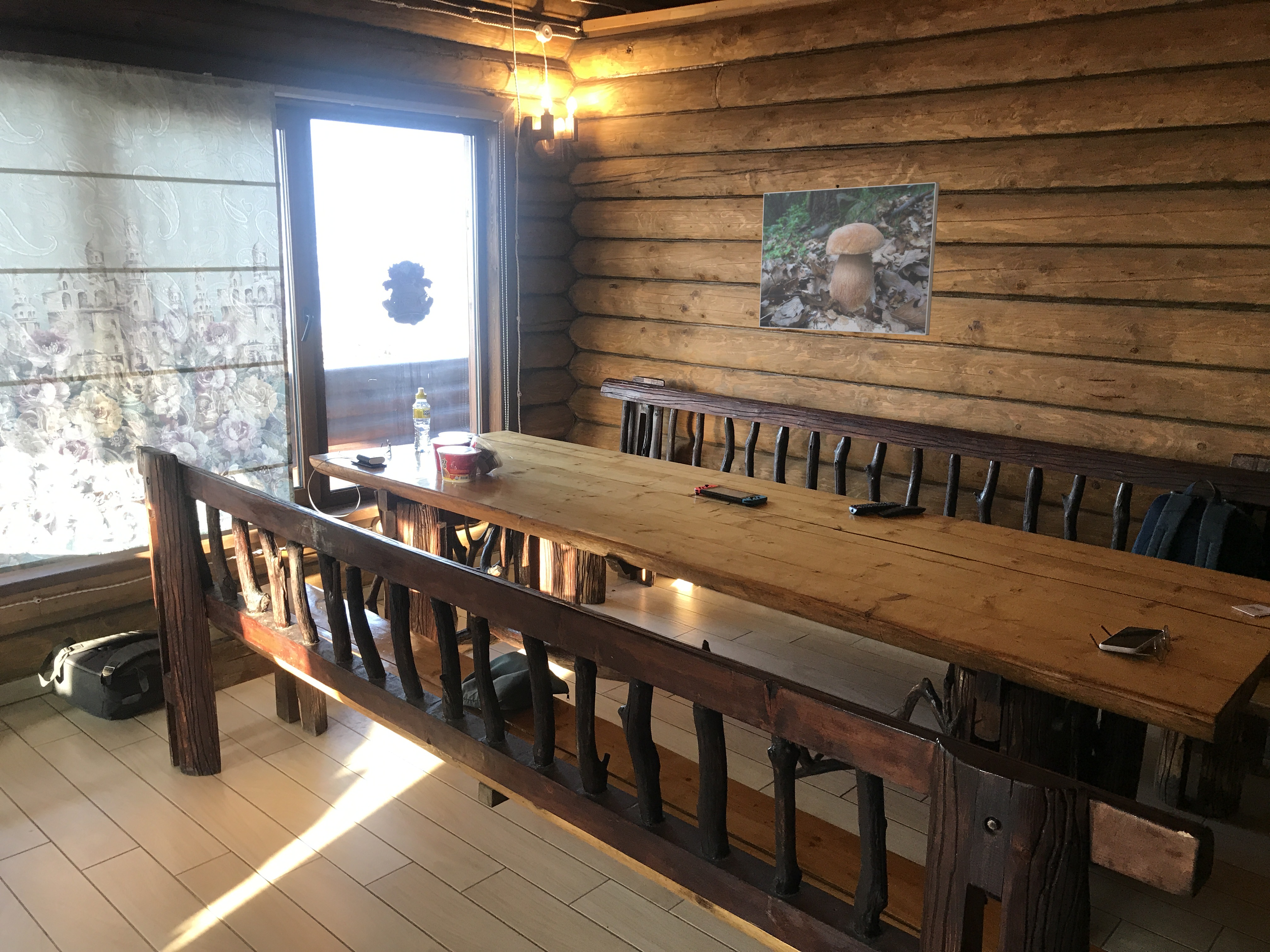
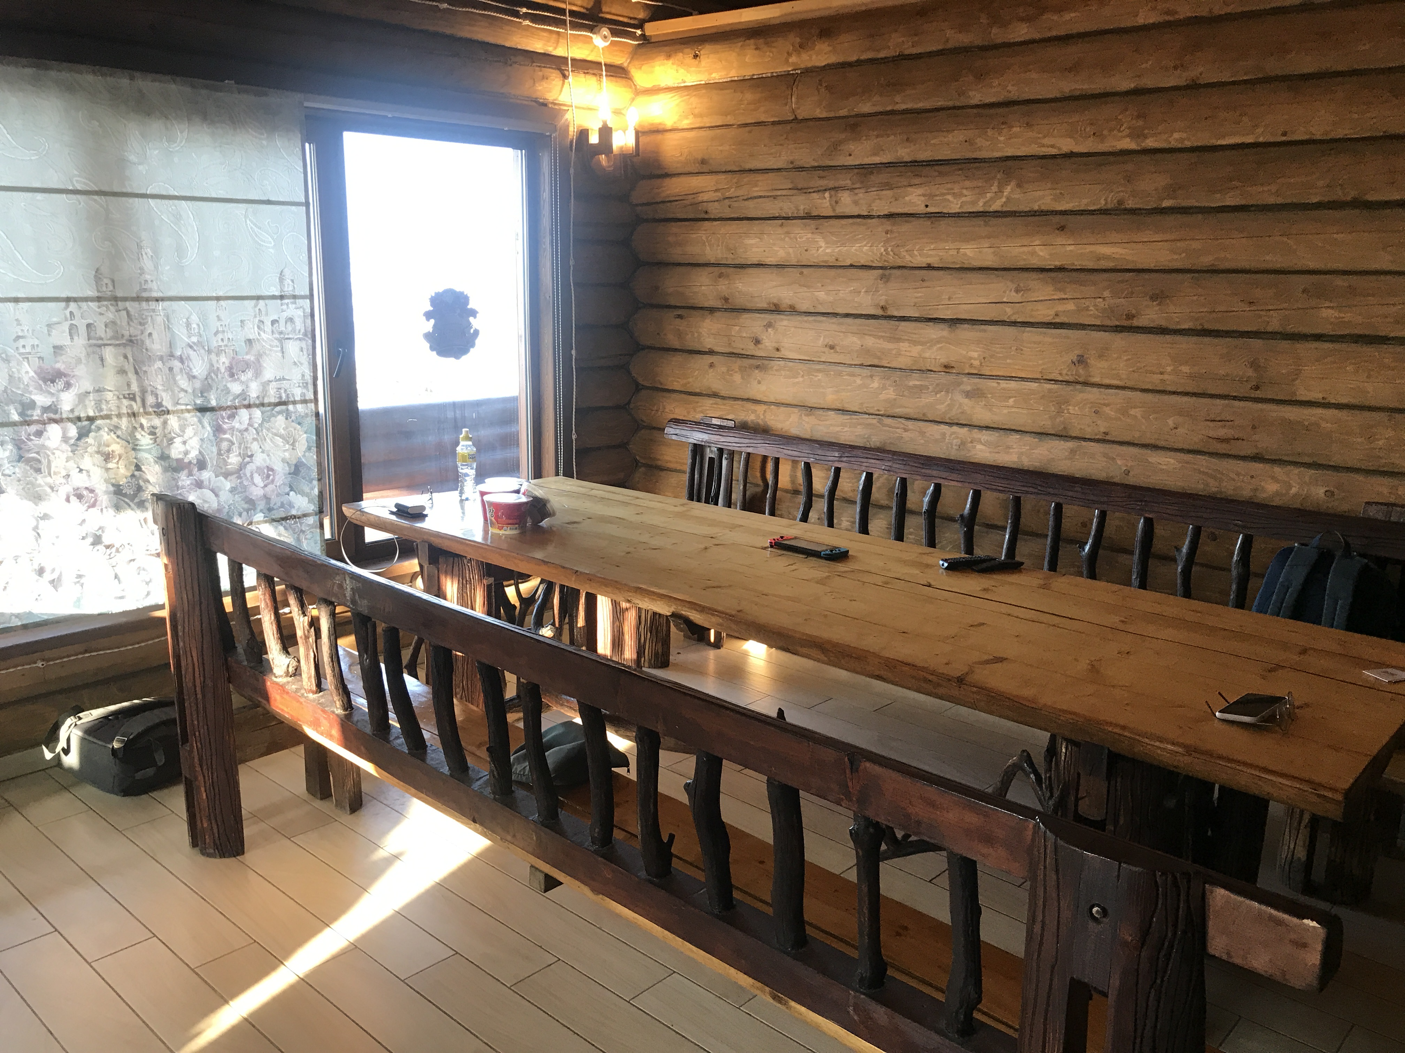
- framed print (842, 260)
